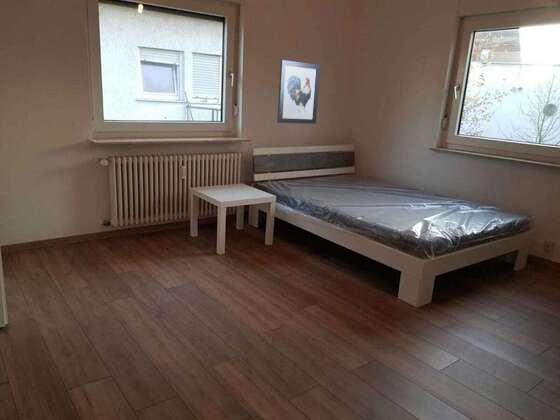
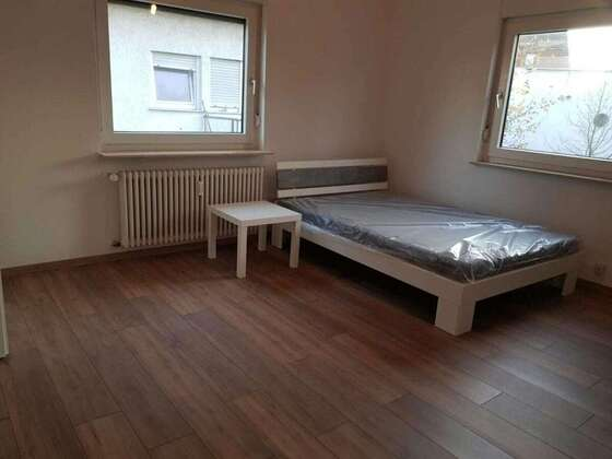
- wall art (299, 93)
